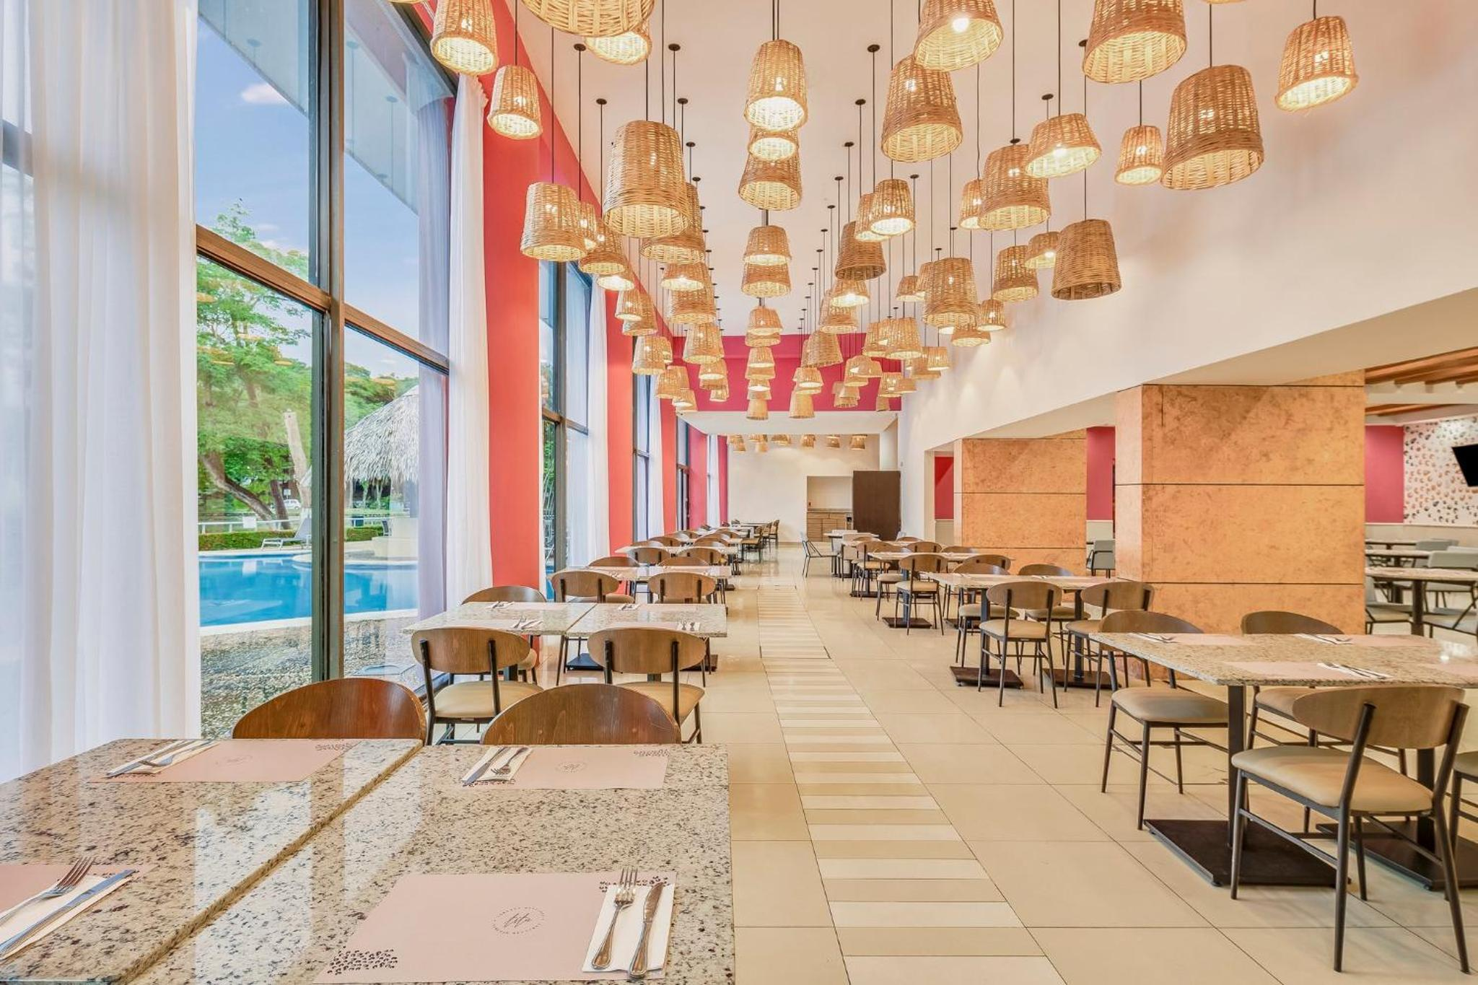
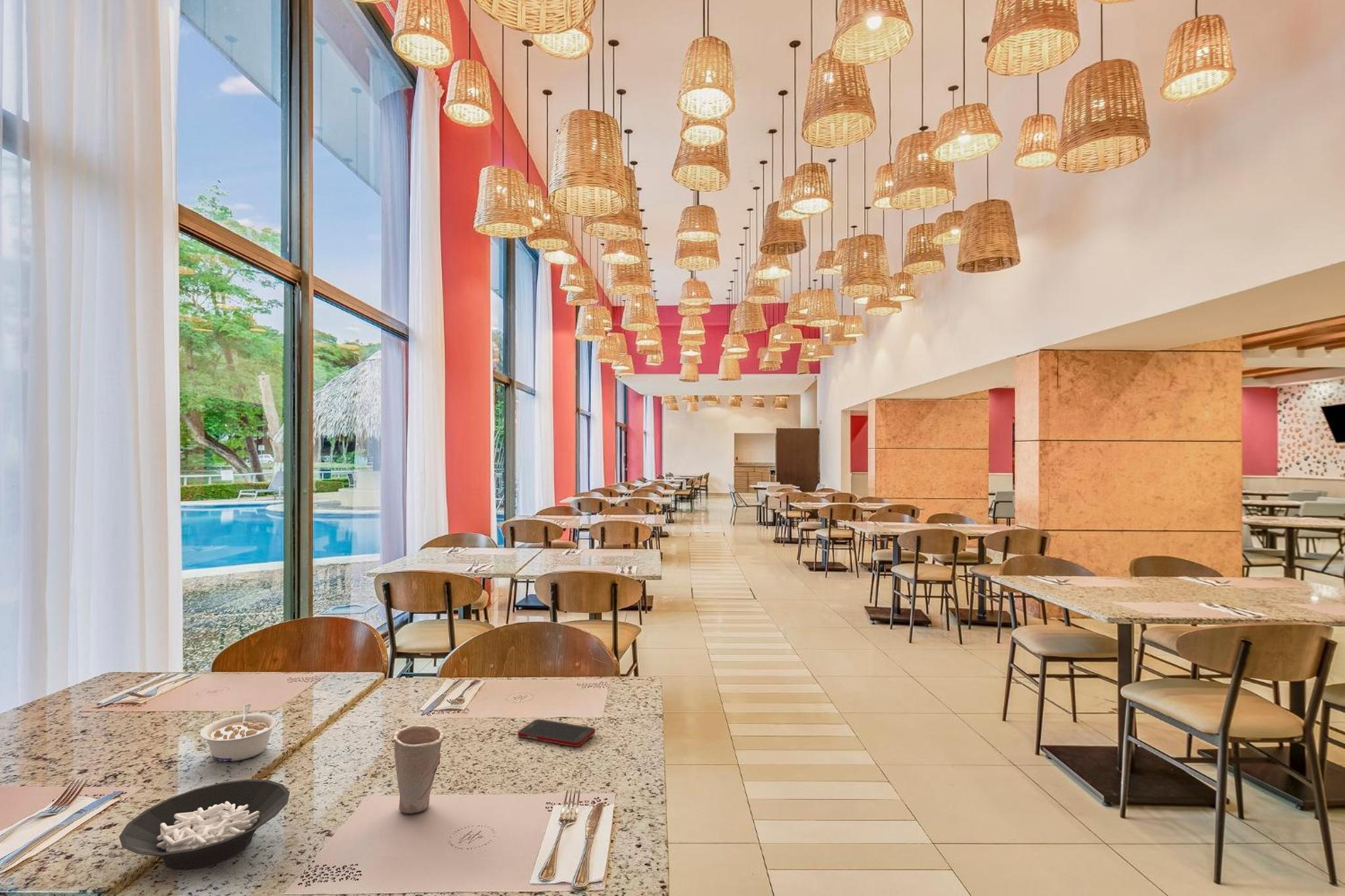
+ legume (238, 735)
+ cup (419, 769)
+ cell phone (556, 733)
+ cereal bowl (209, 830)
